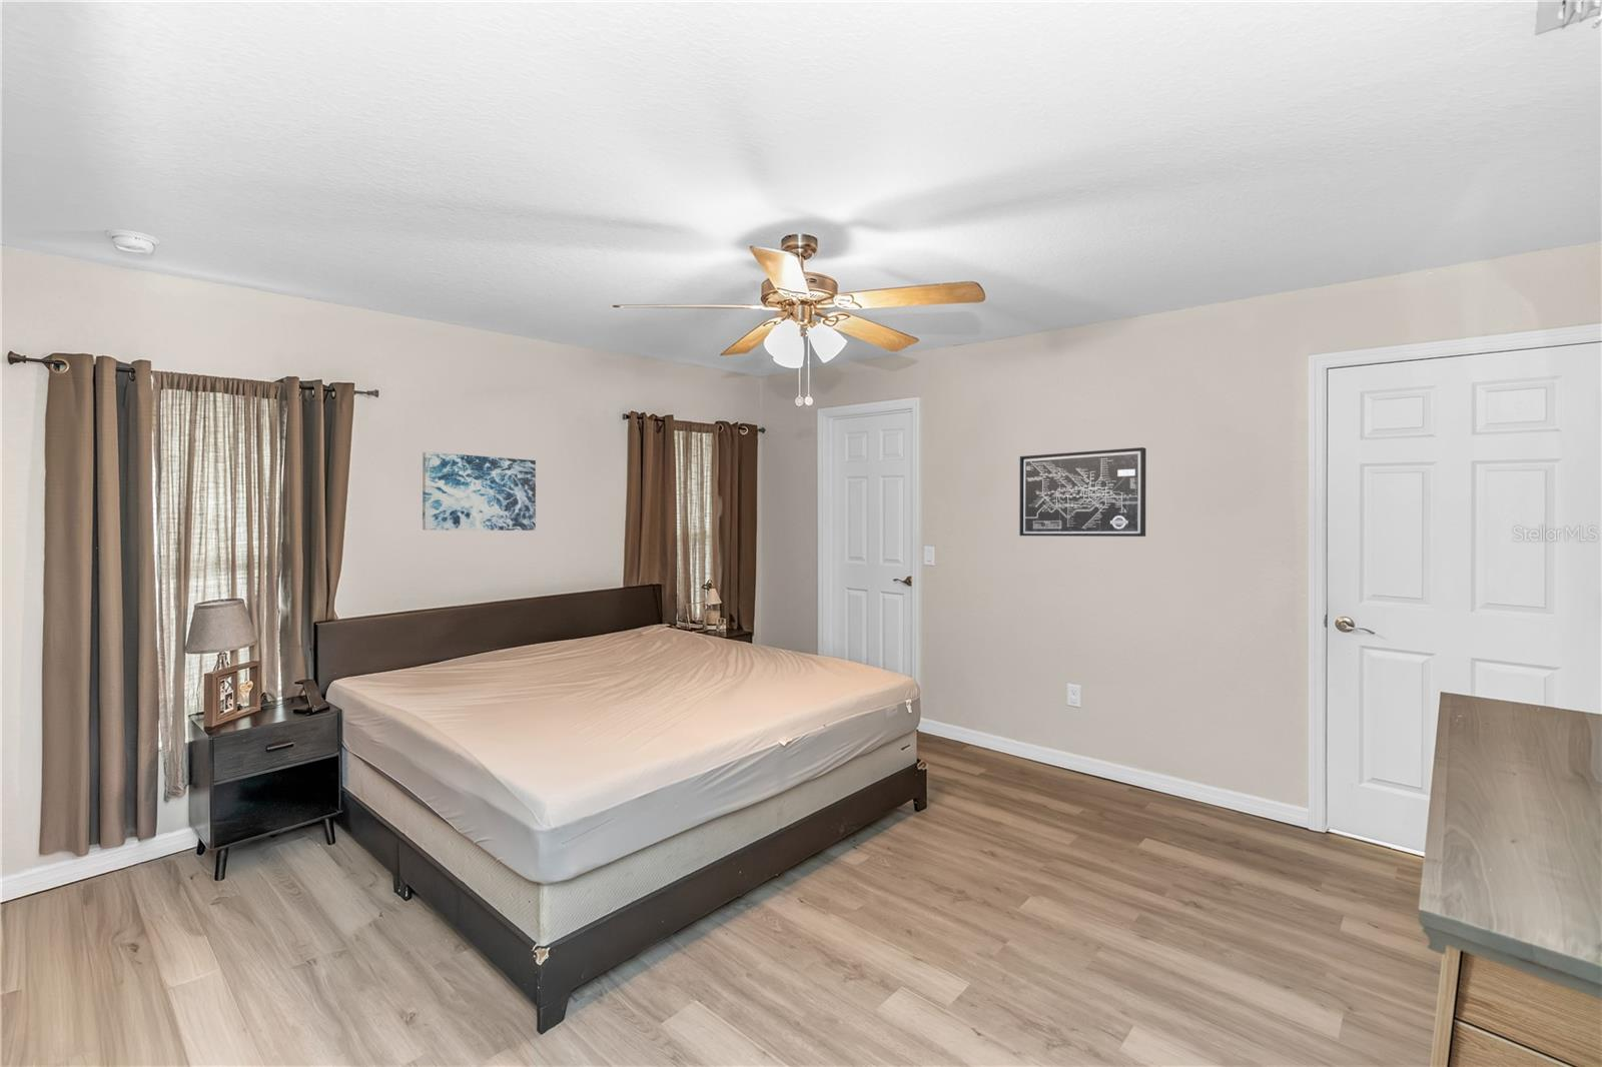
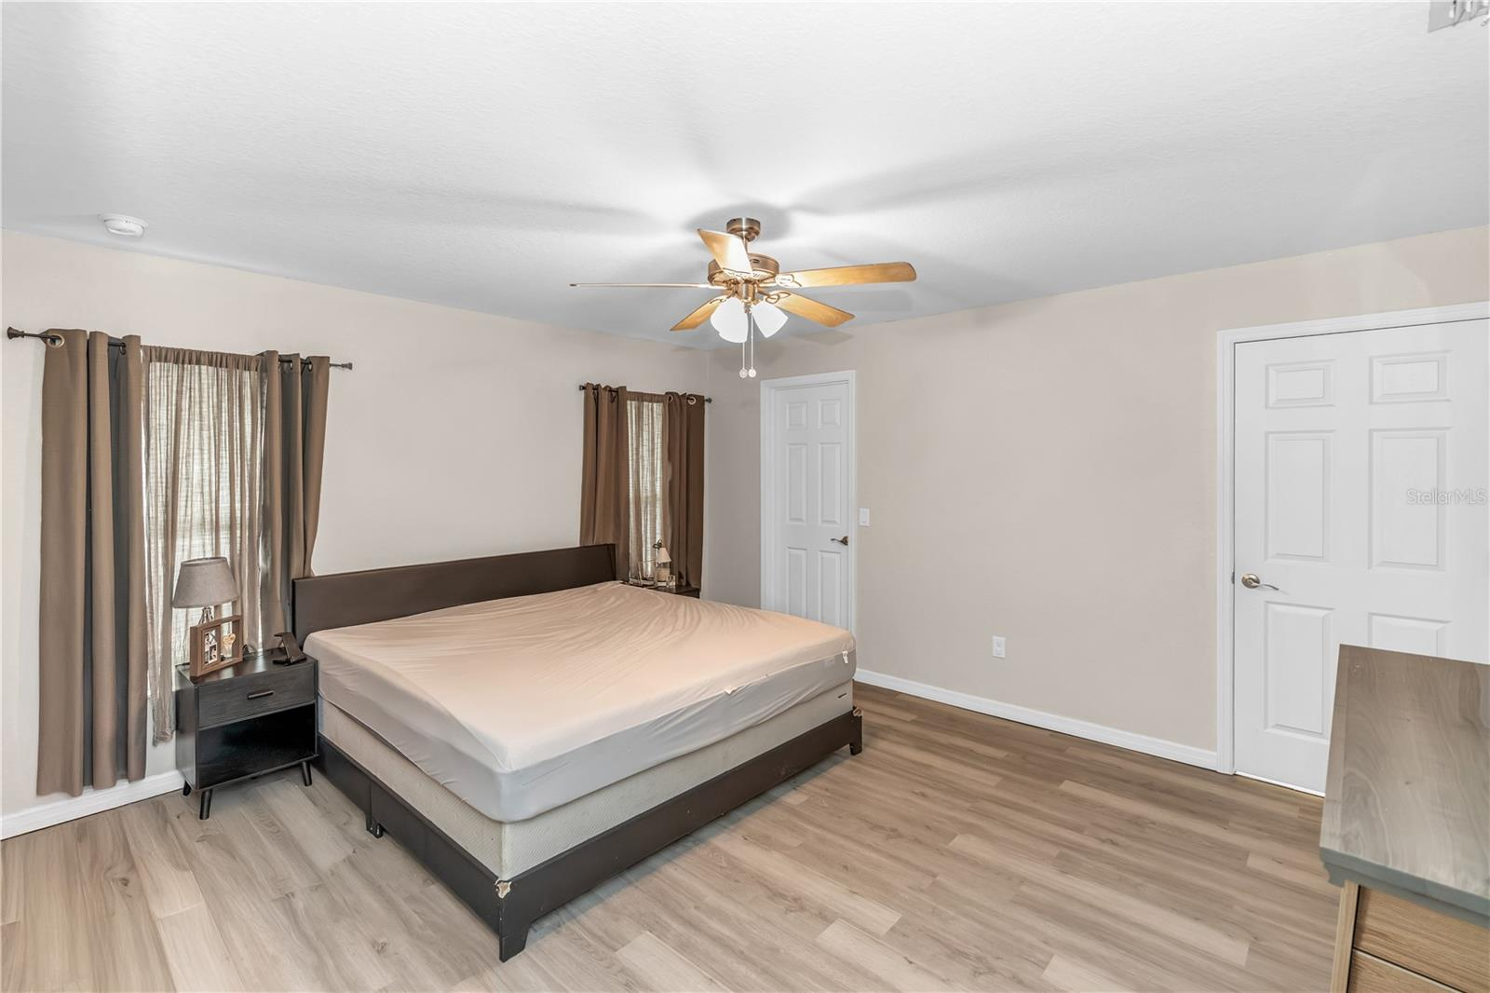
- wall art (1079, 493)
- wall art (481, 493)
